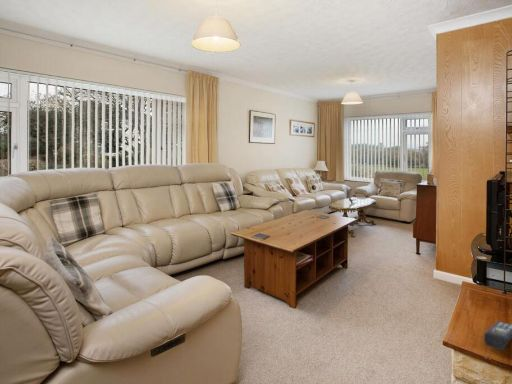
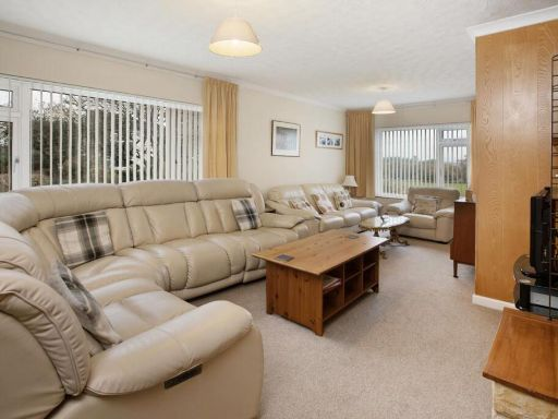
- remote control (501, 333)
